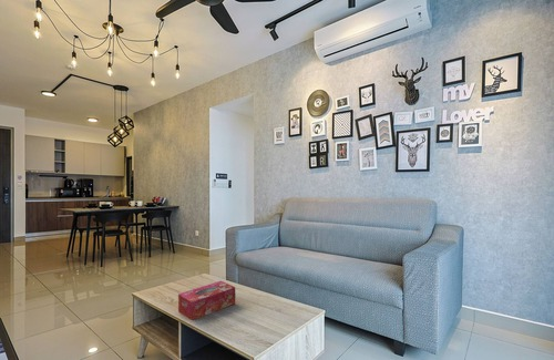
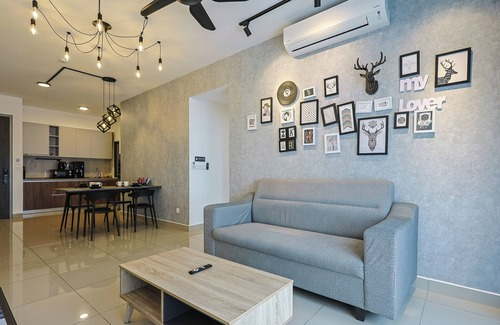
- tissue box (207, 298)
